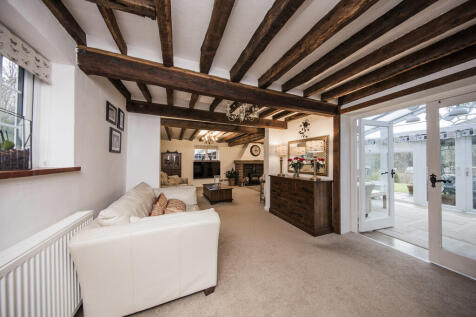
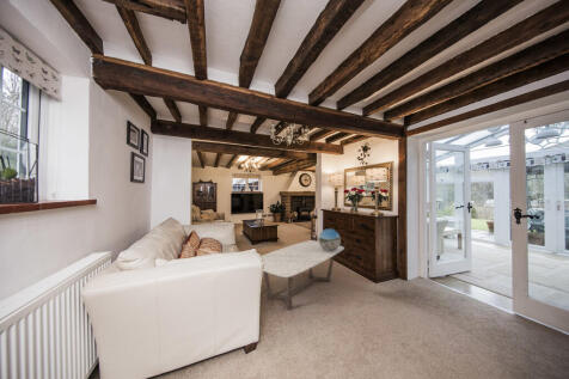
+ coffee table (301, 270)
+ decorative globe (329, 239)
